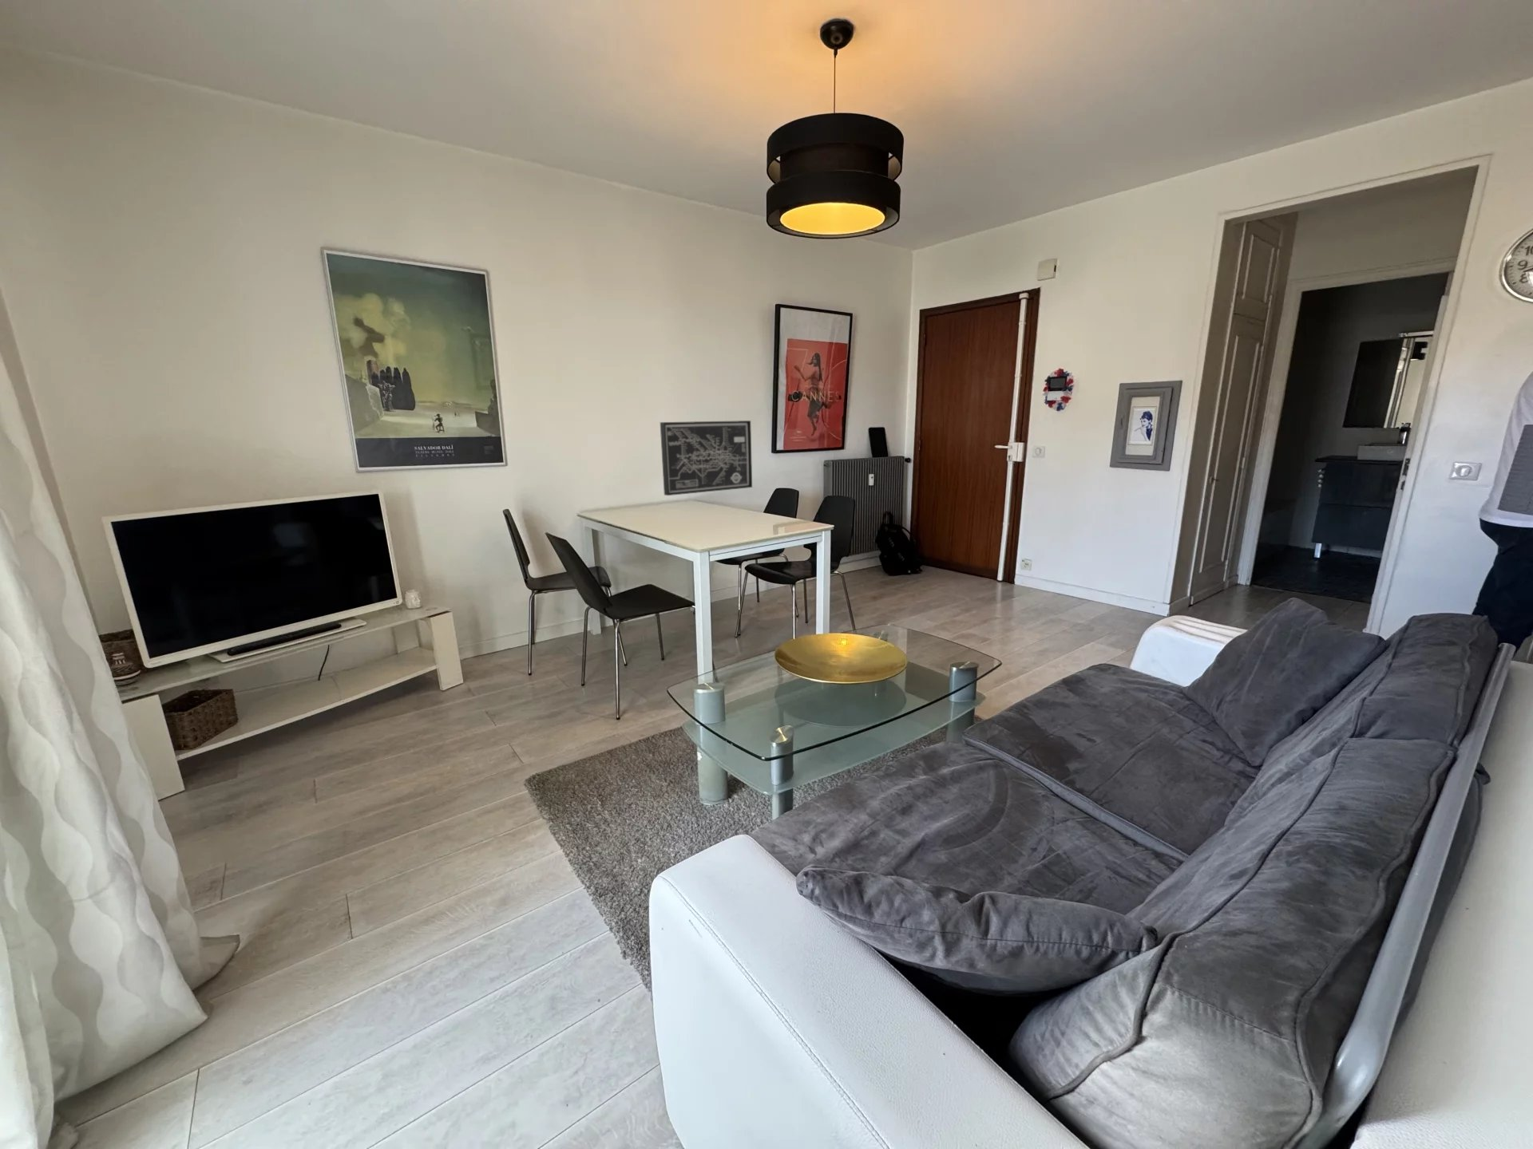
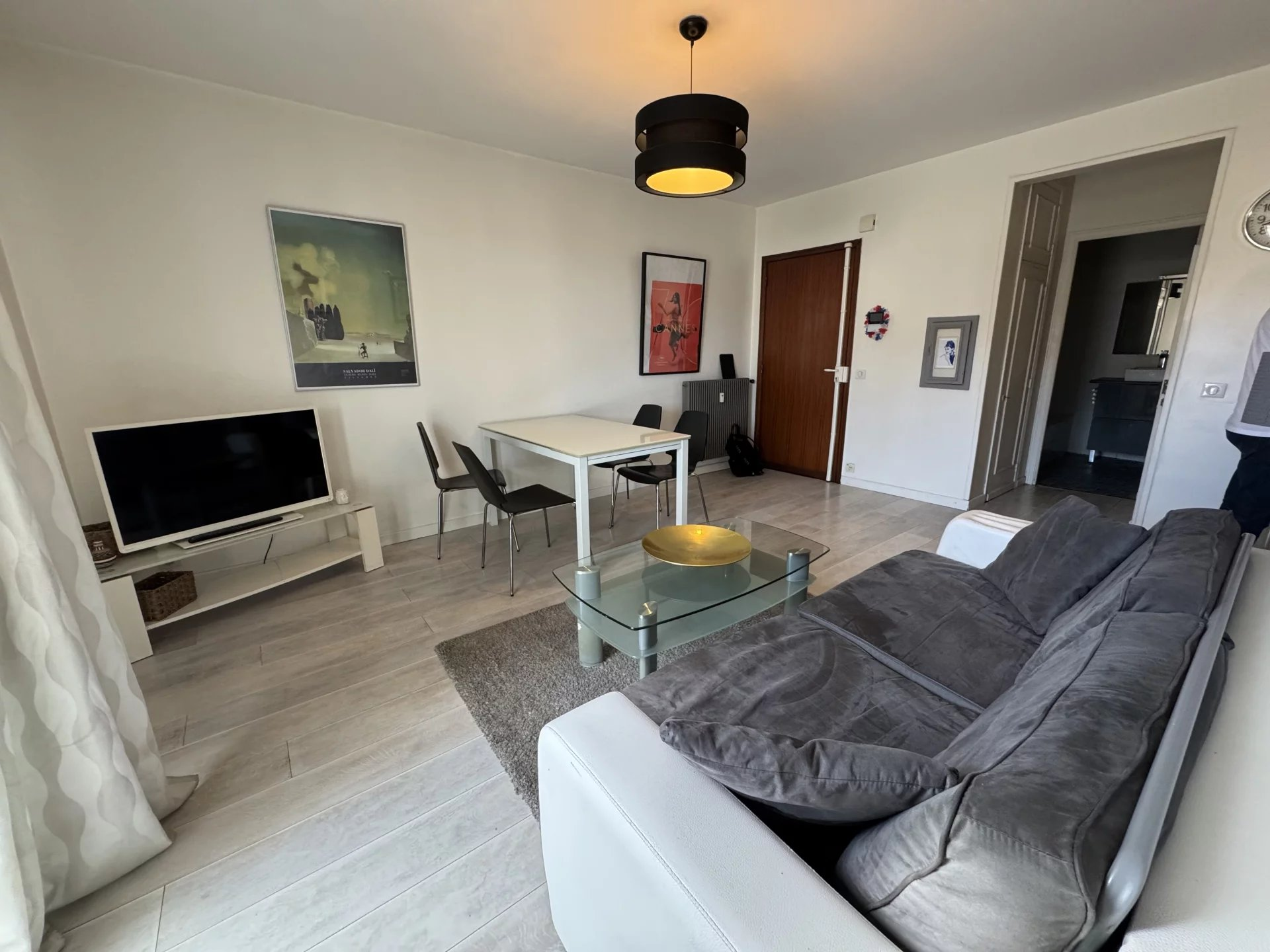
- wall art (709, 456)
